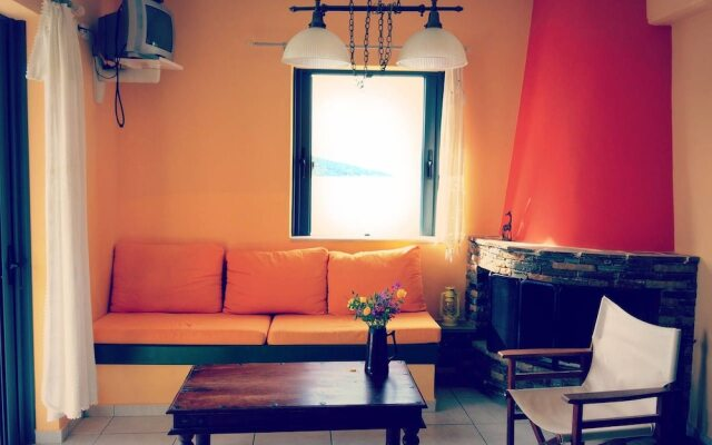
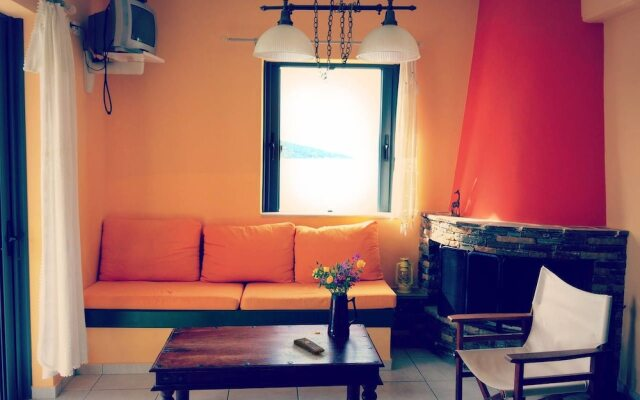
+ remote control (308, 345)
